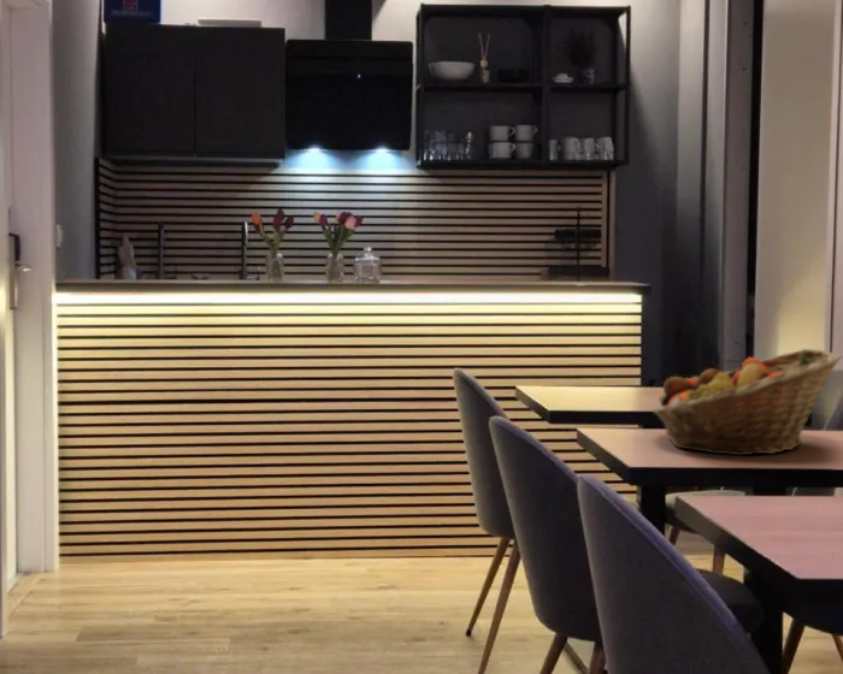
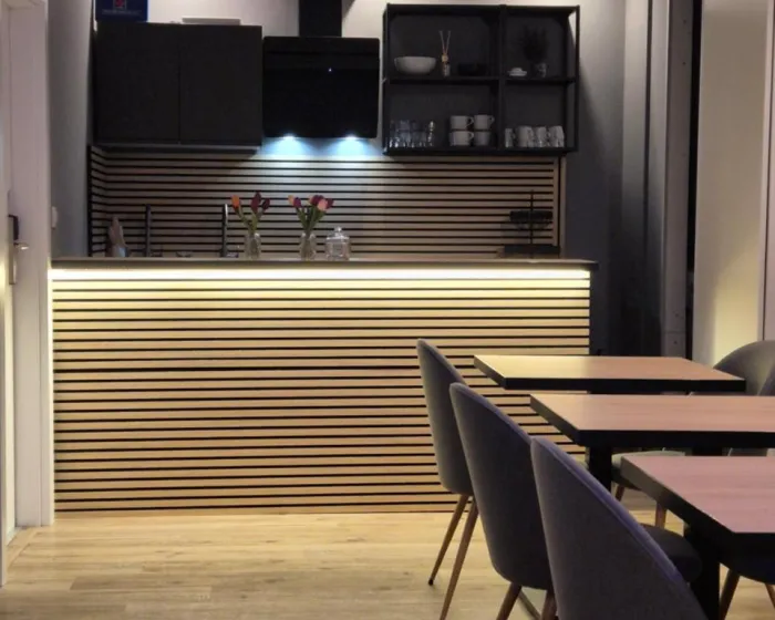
- fruit basket (743, 396)
